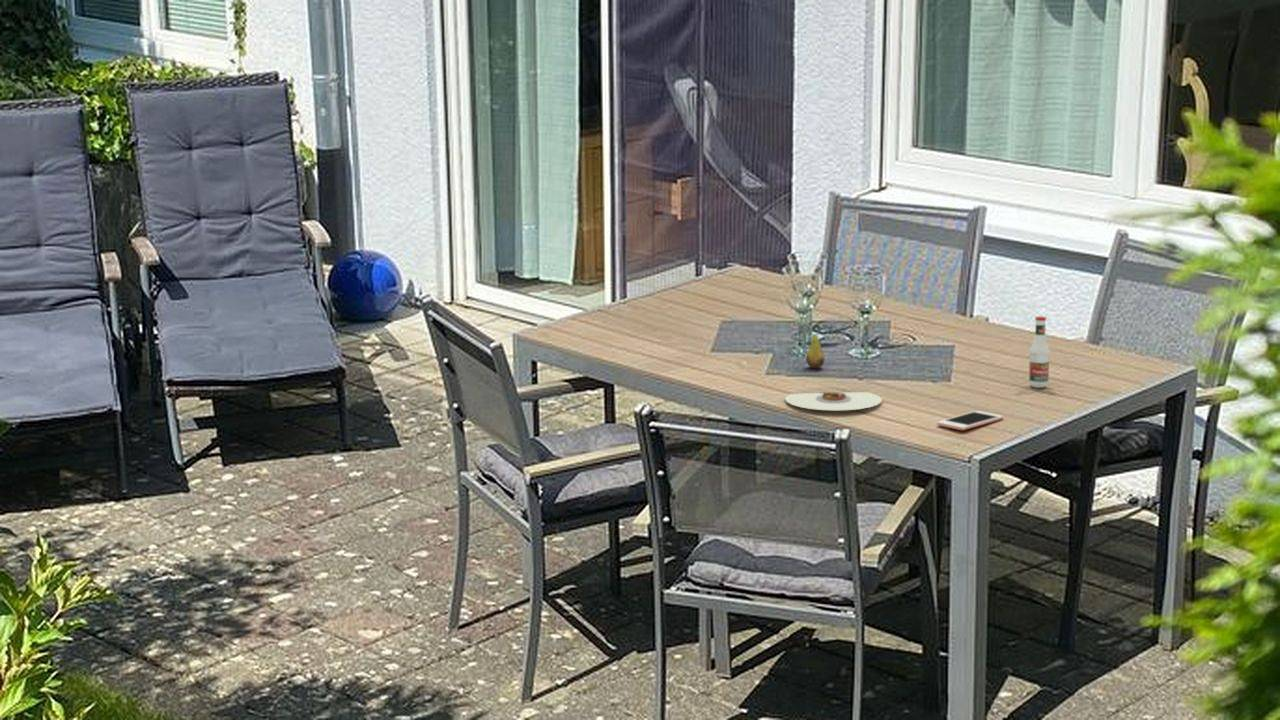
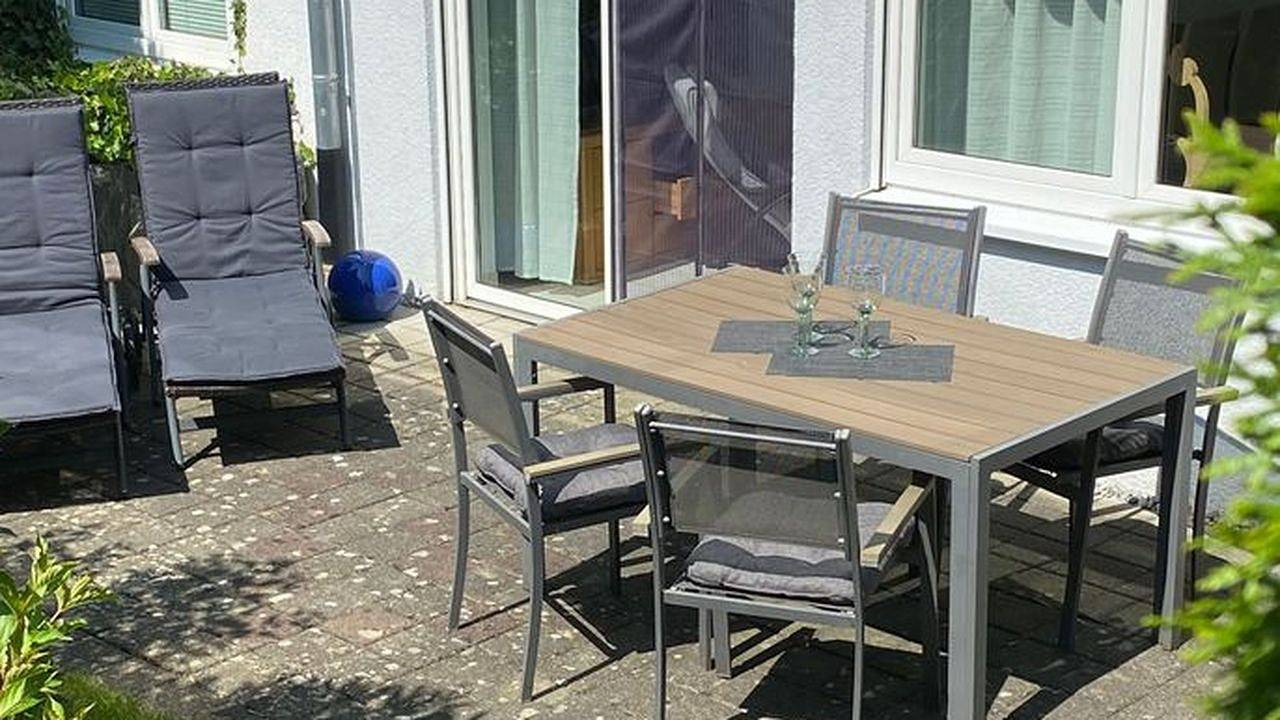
- tabasco sauce (1039, 351)
- plate (833, 395)
- fruit (815, 347)
- cell phone (970, 420)
